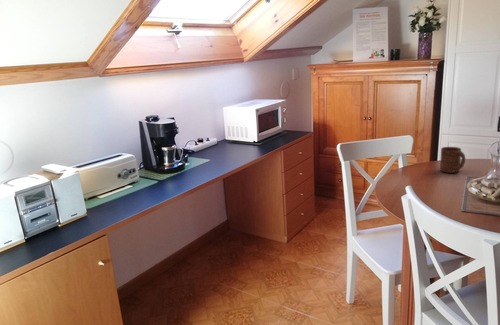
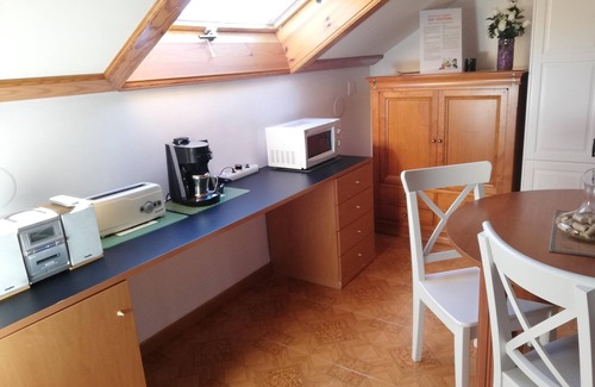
- cup (453, 160)
